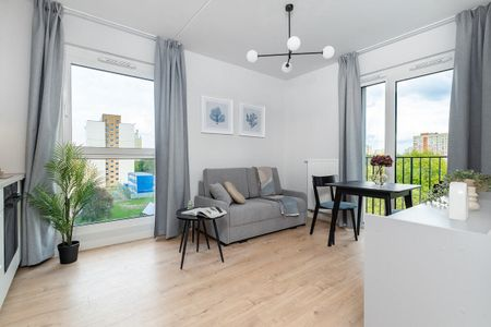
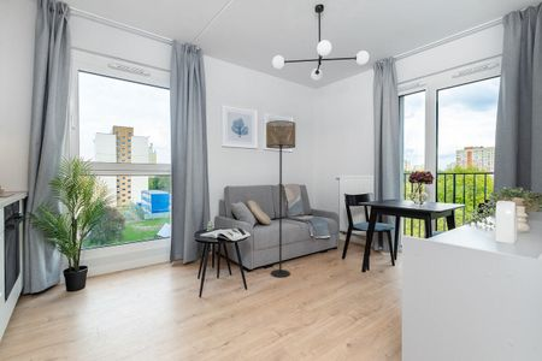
+ floor lamp (279, 199)
